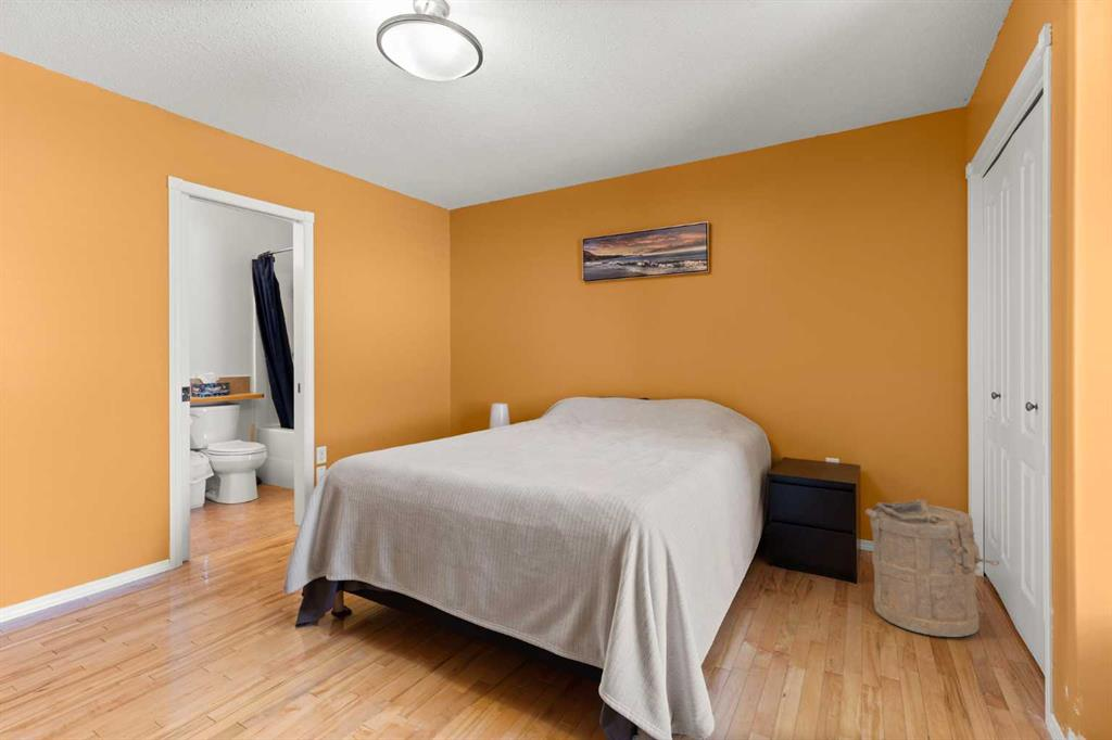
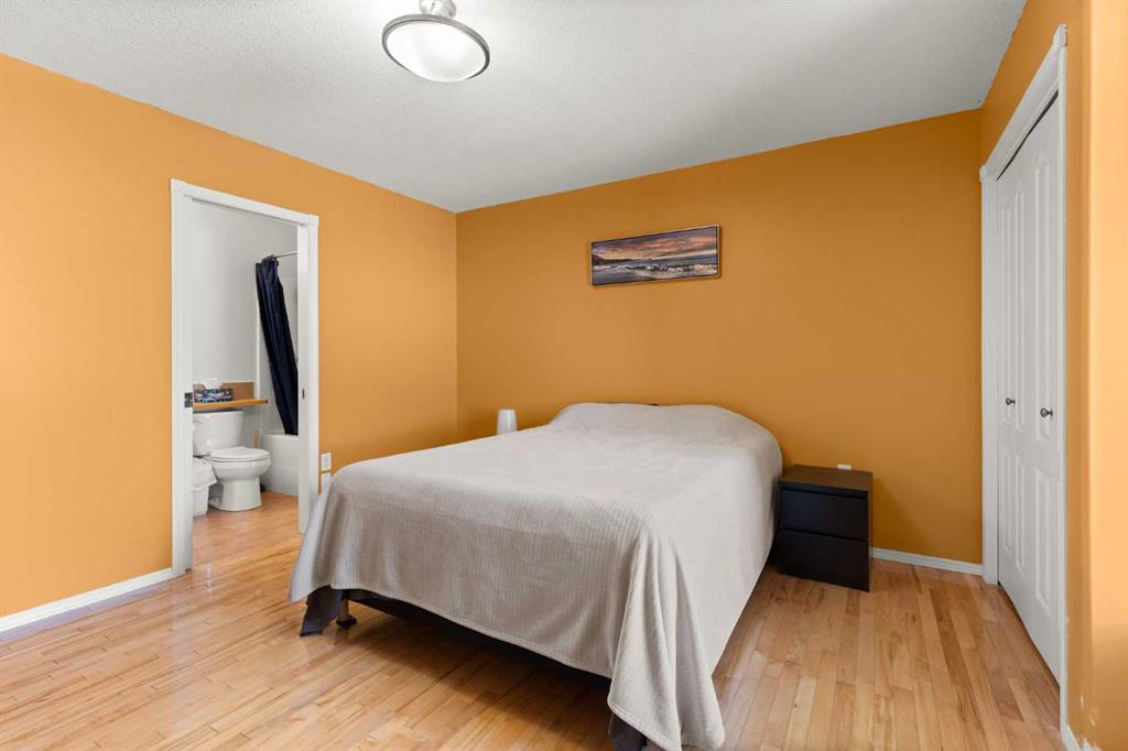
- laundry hamper (924, 559)
